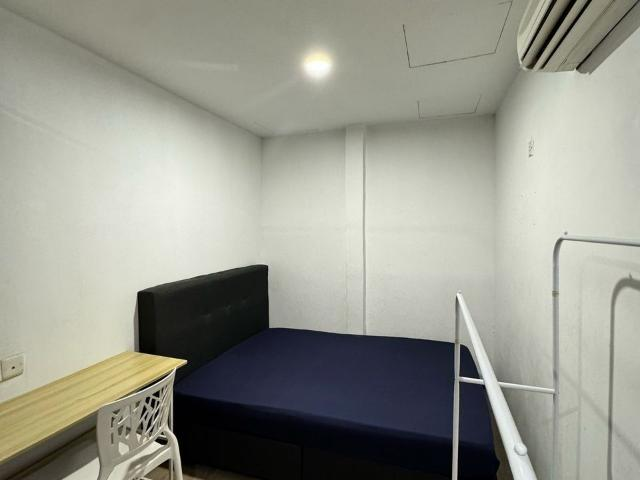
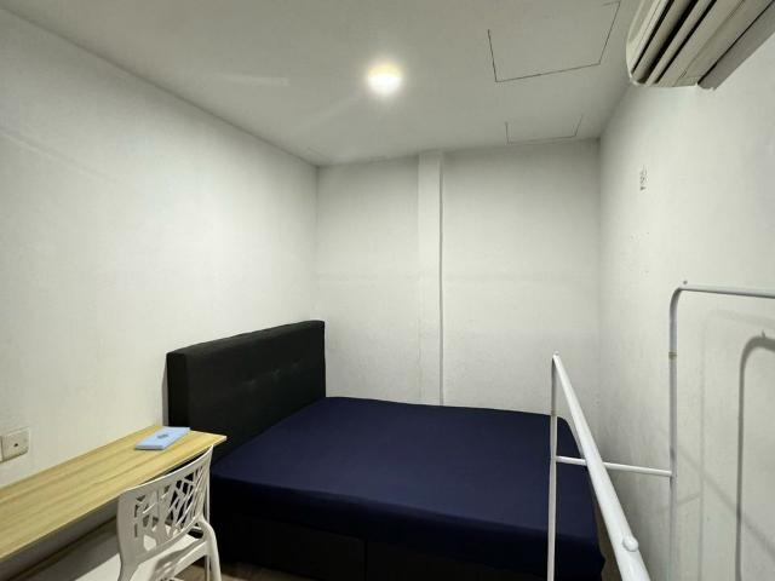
+ notepad (163, 437)
